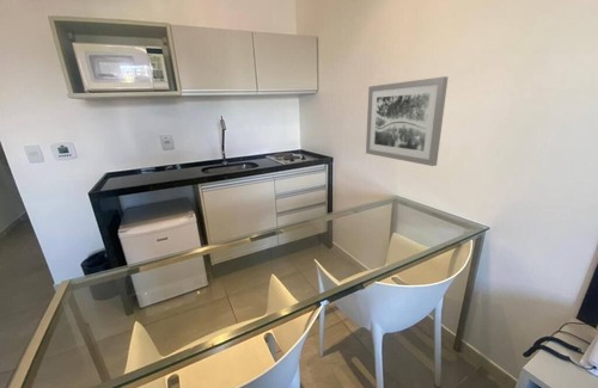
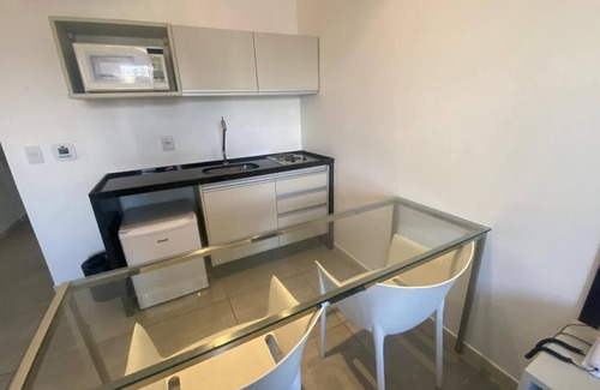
- wall art (398, 122)
